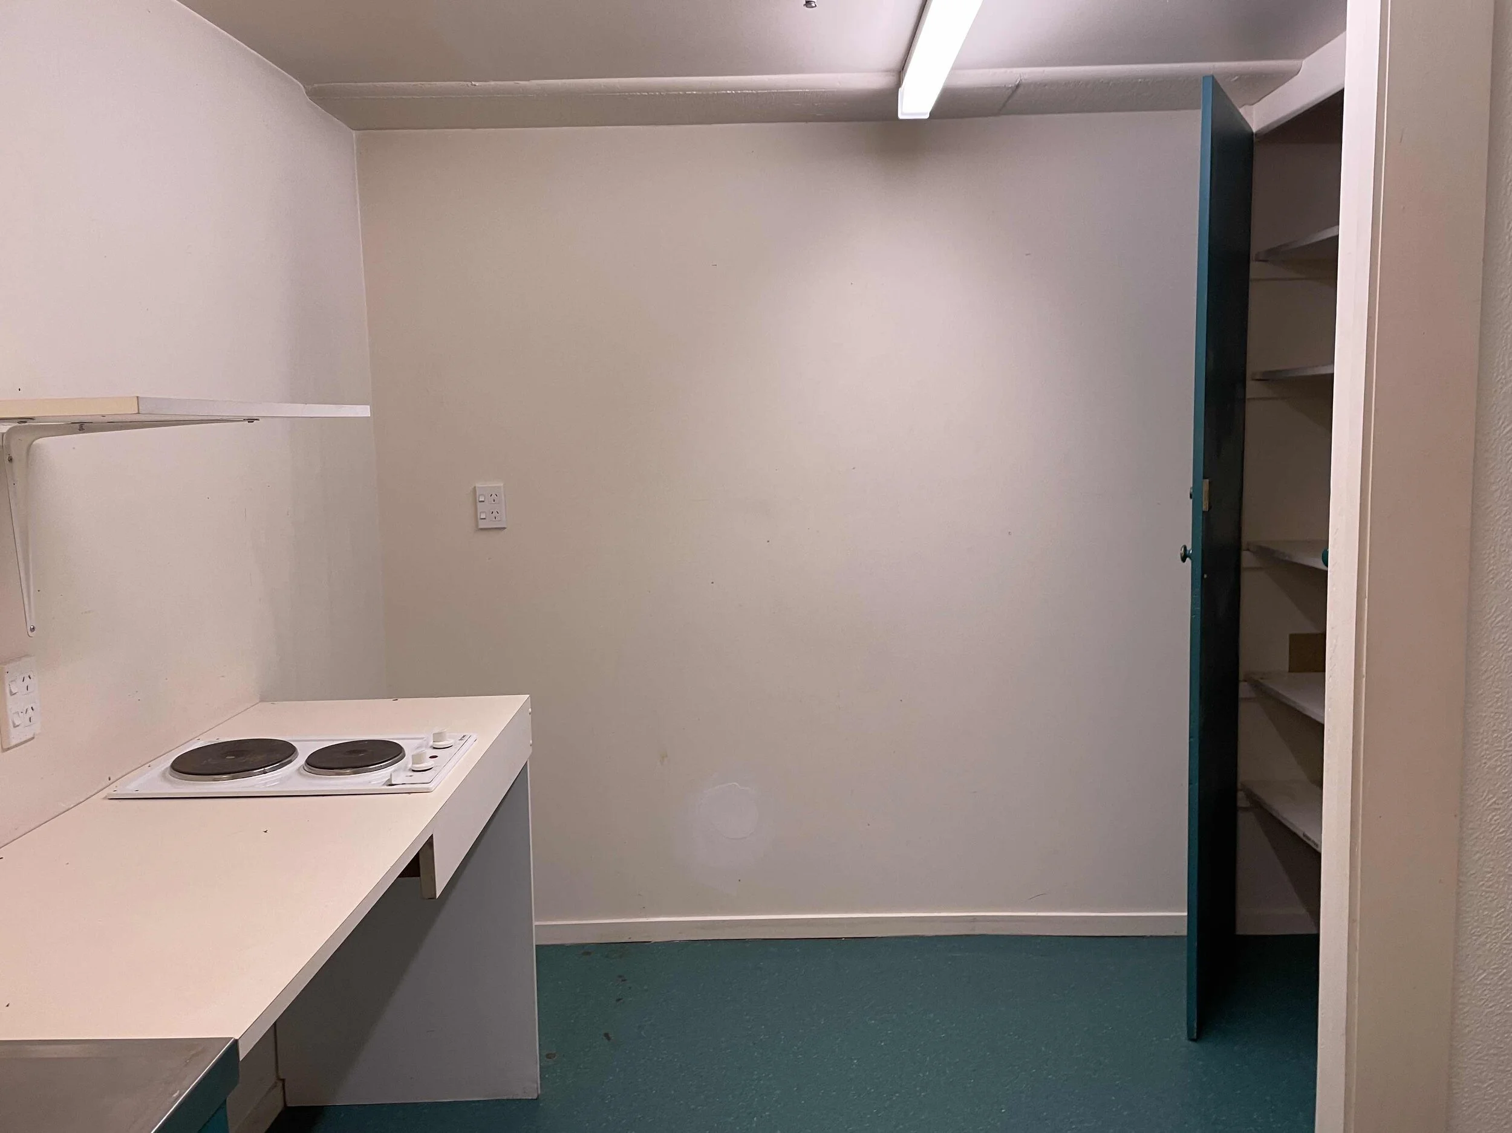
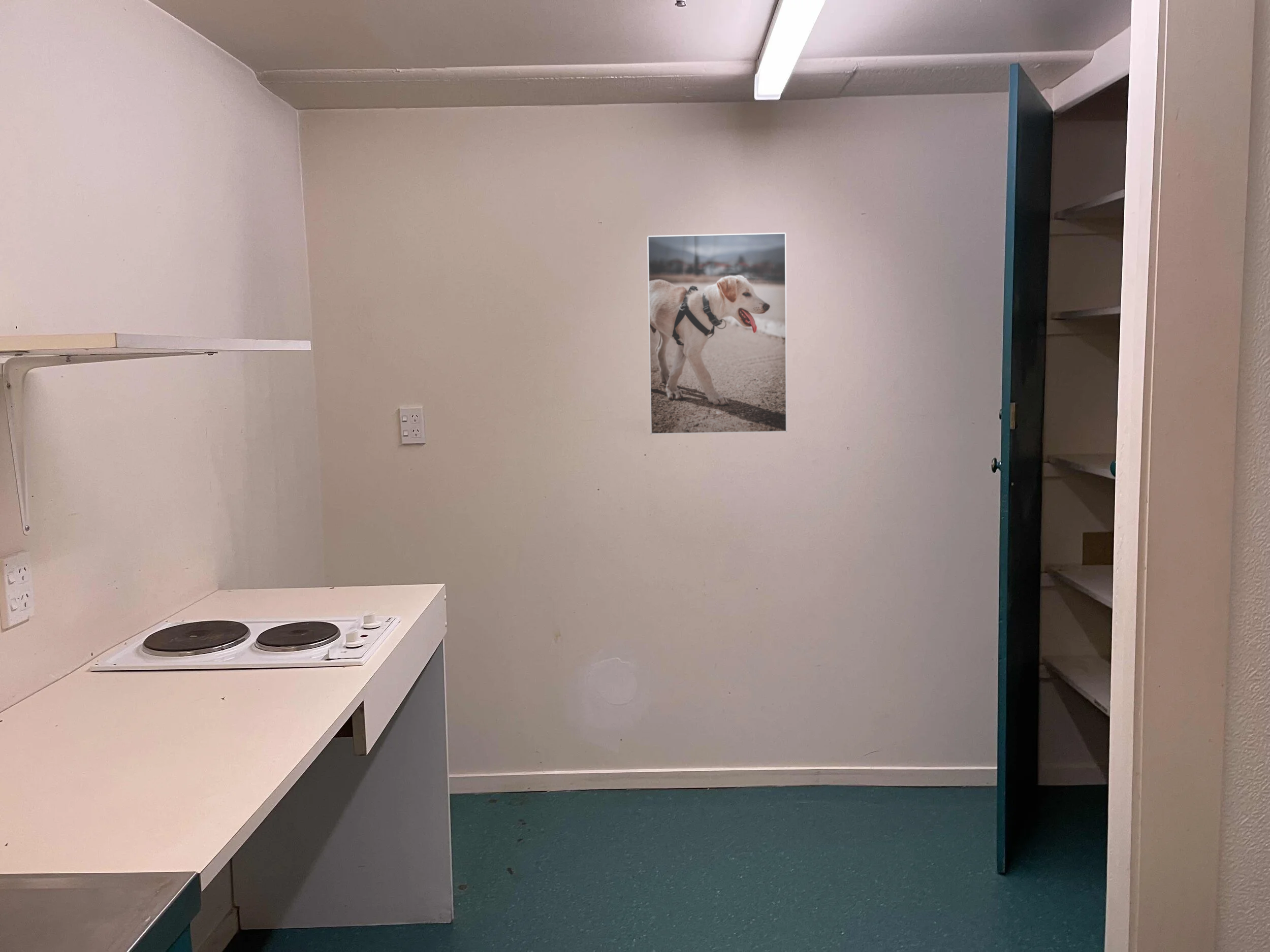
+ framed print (717, 335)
